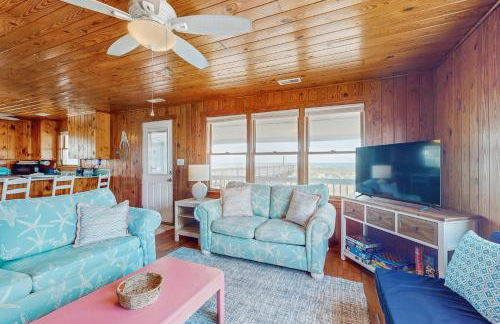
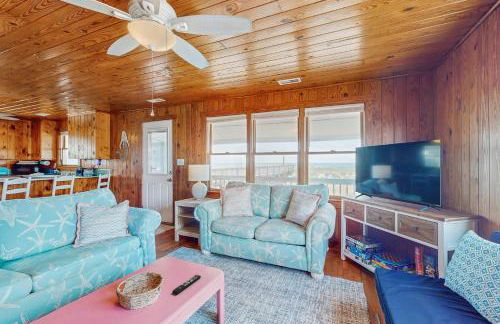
+ remote control (187, 283)
